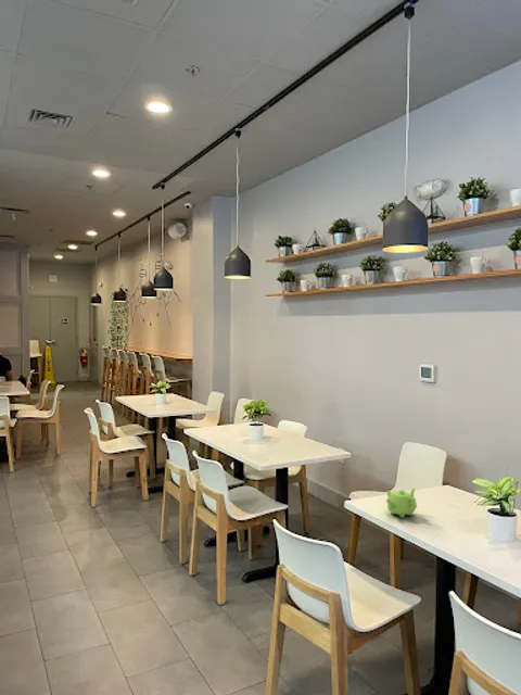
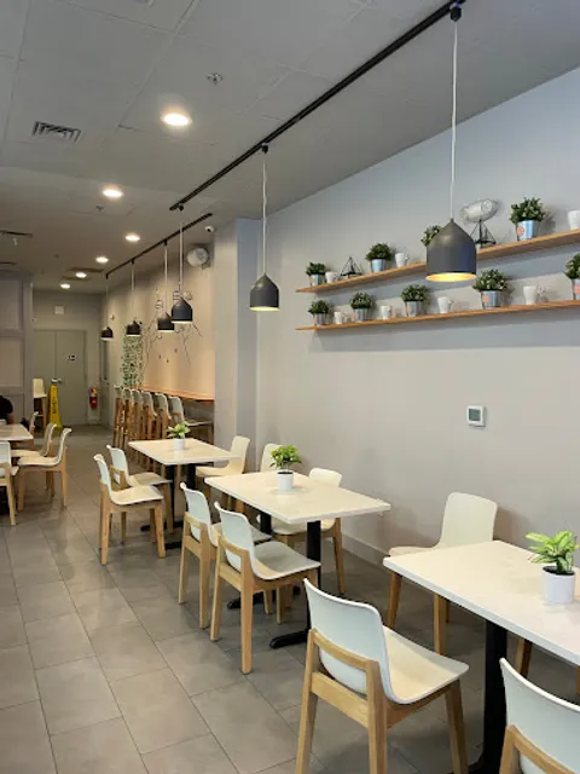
- teapot (401, 502)
